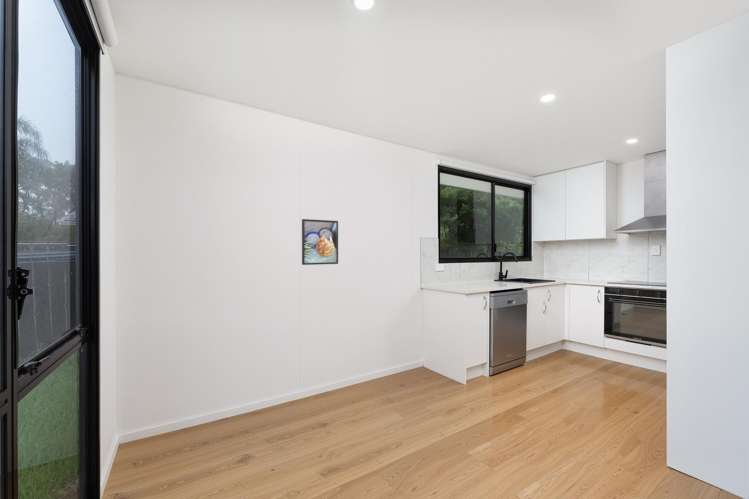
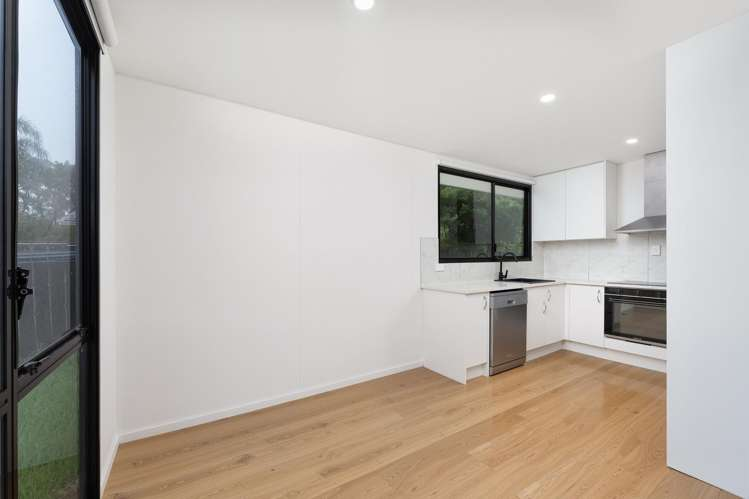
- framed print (320, 242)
